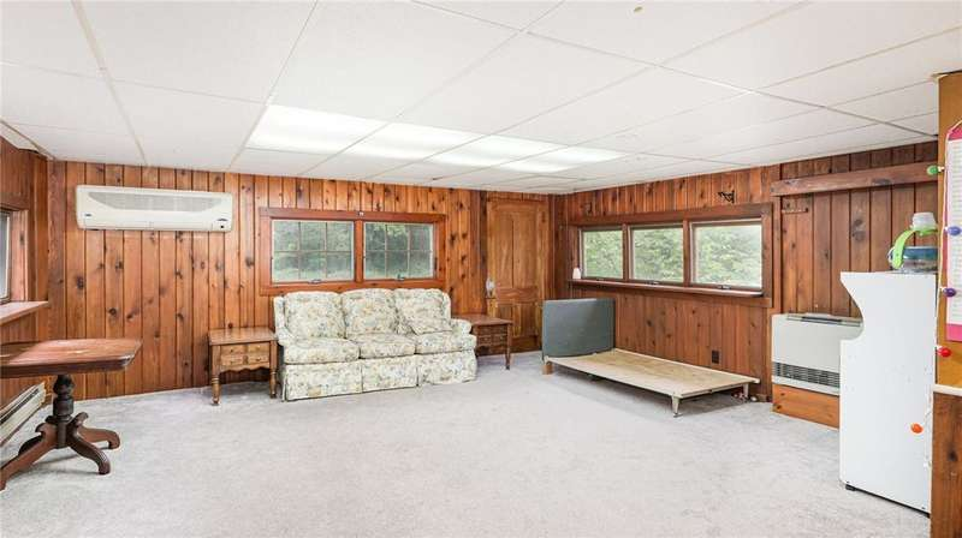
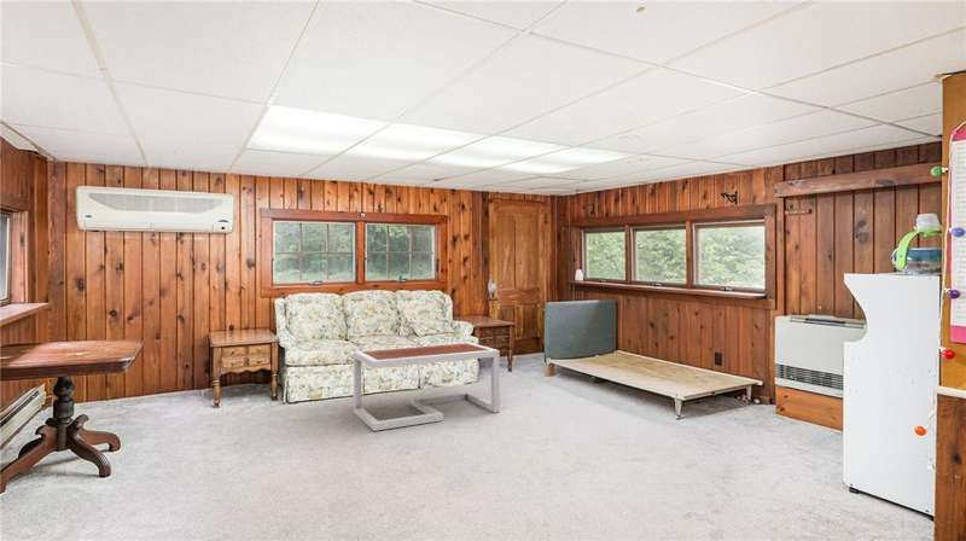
+ coffee table (426, 397)
